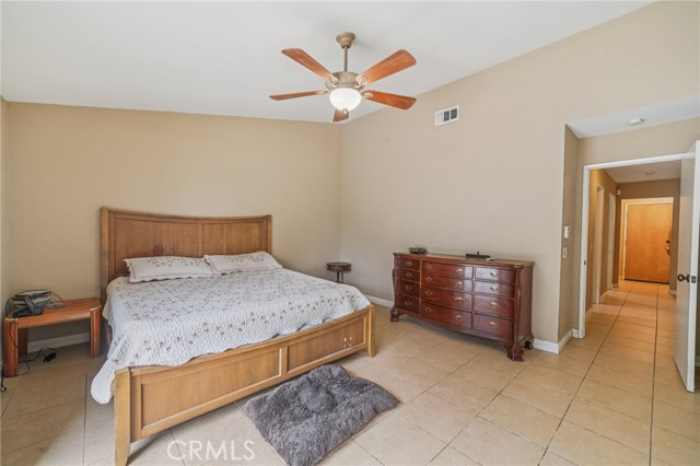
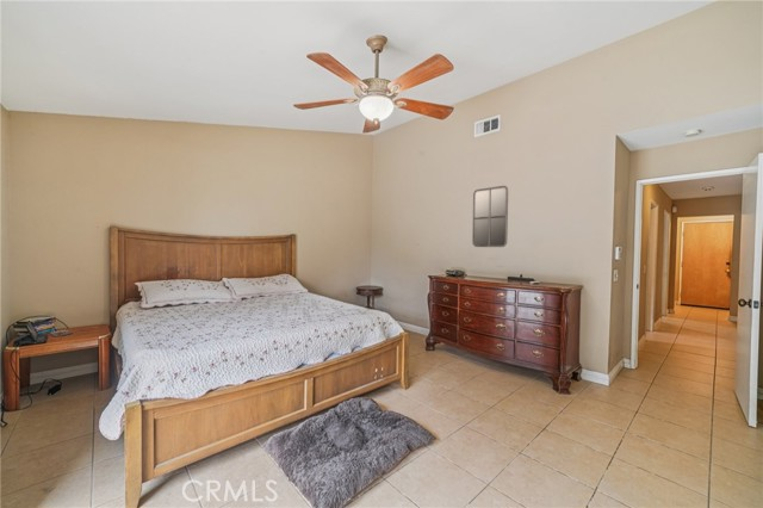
+ home mirror (489, 217)
